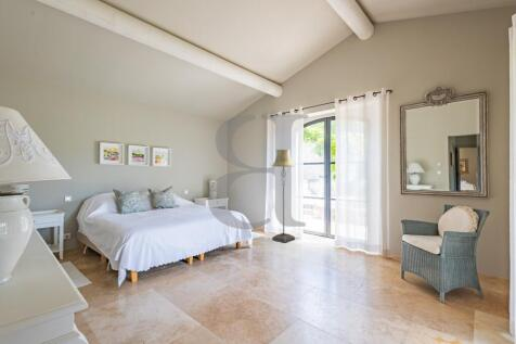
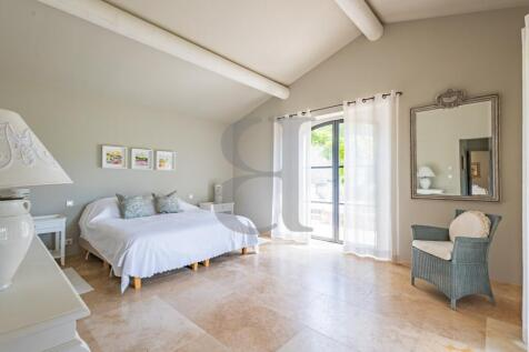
- floor lamp (283, 194)
